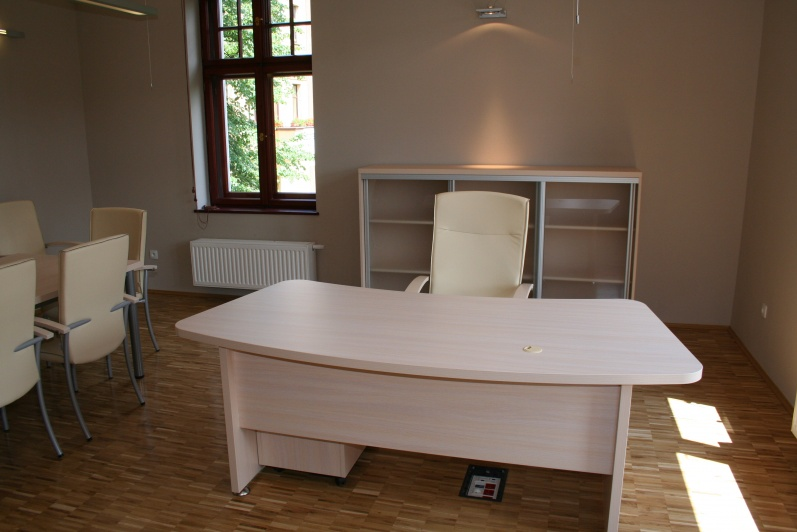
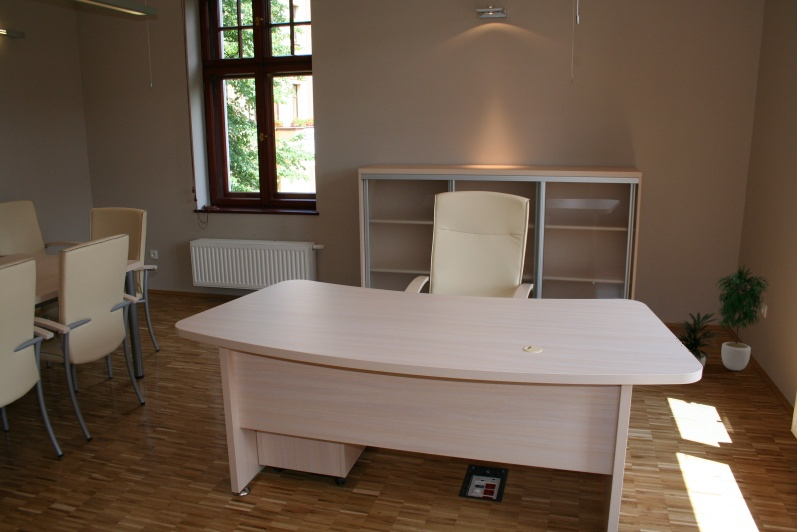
+ potted plant (716, 319)
